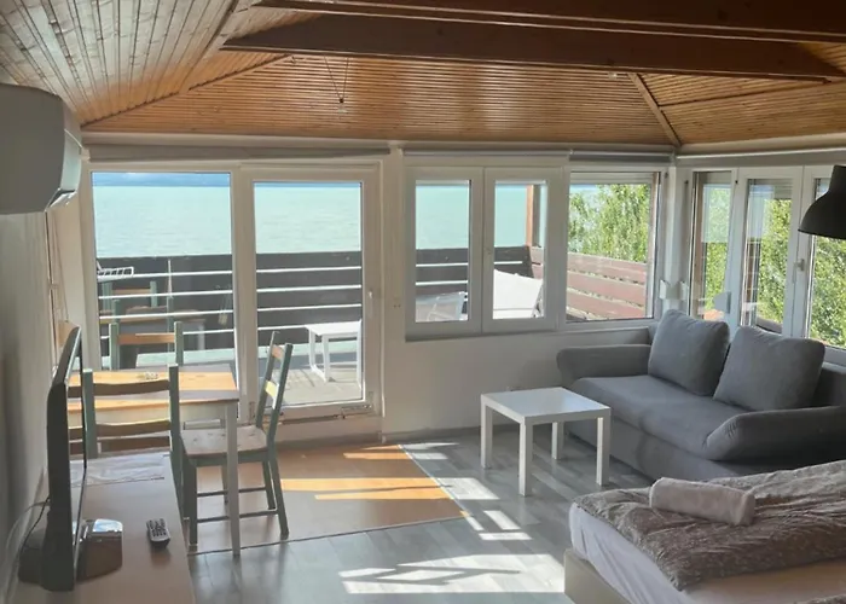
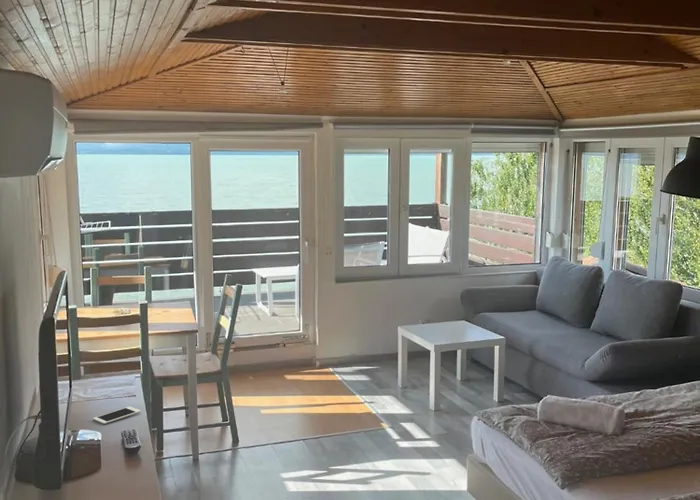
+ cell phone (117, 415)
